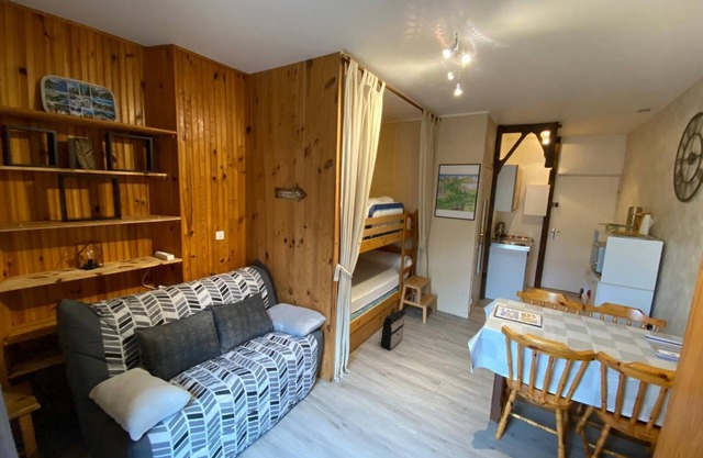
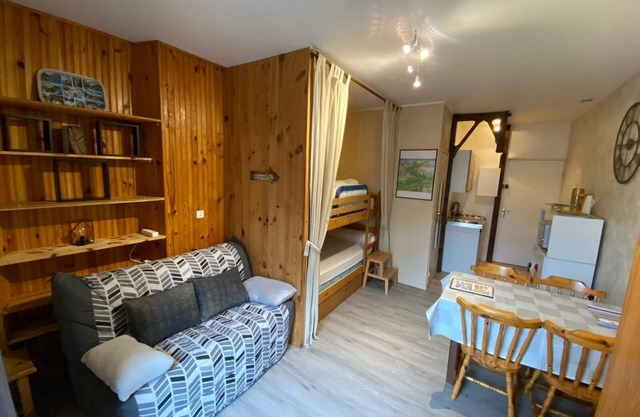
- backpack (392, 326)
